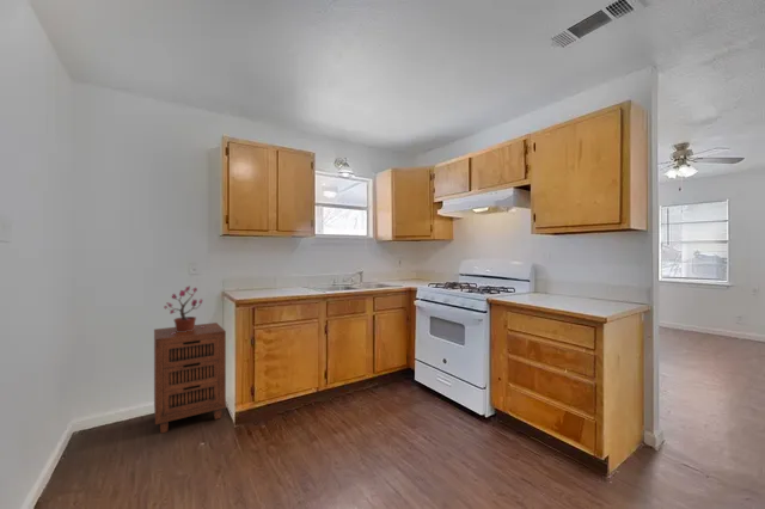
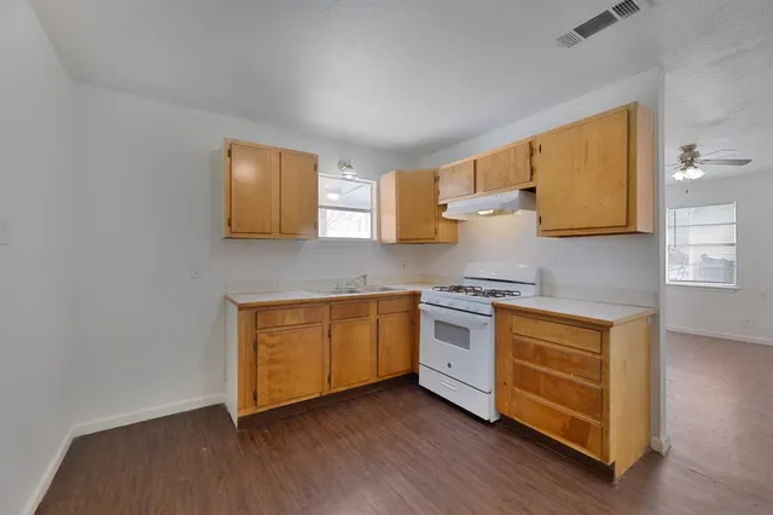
- cabinet (189, 373)
- potted plant (183, 308)
